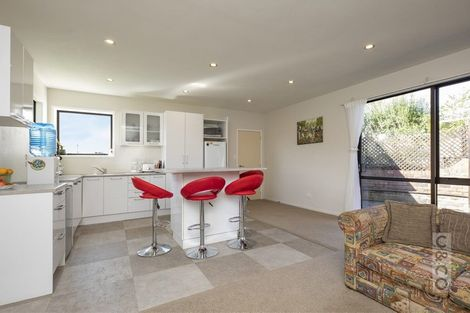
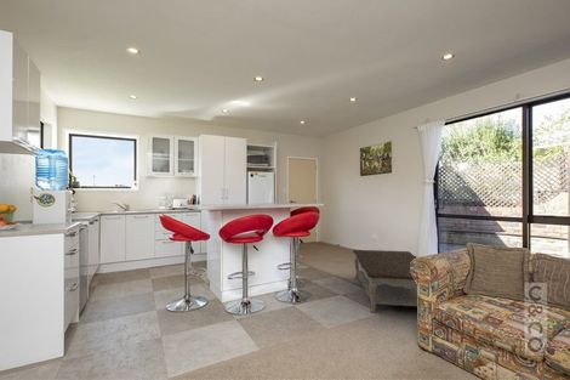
+ coffee table (392, 277)
